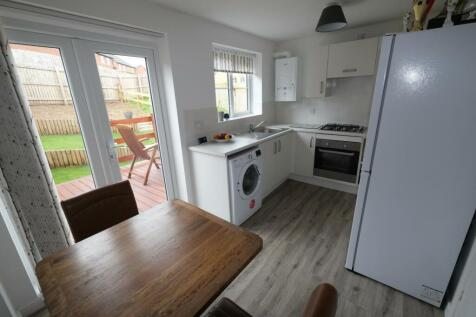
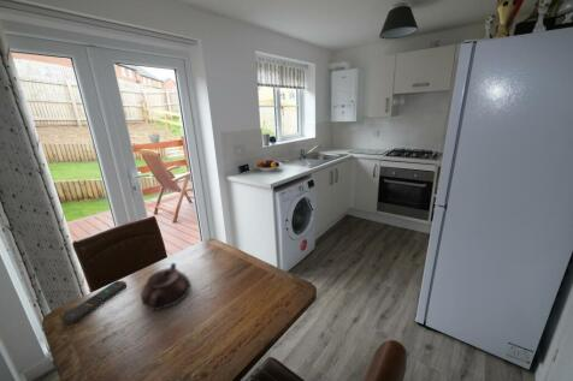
+ remote control (96, 299)
+ teapot (164, 285)
